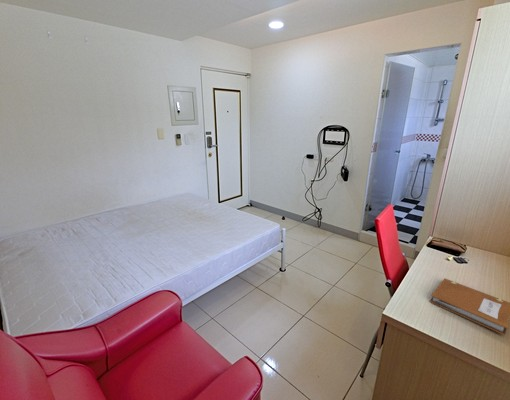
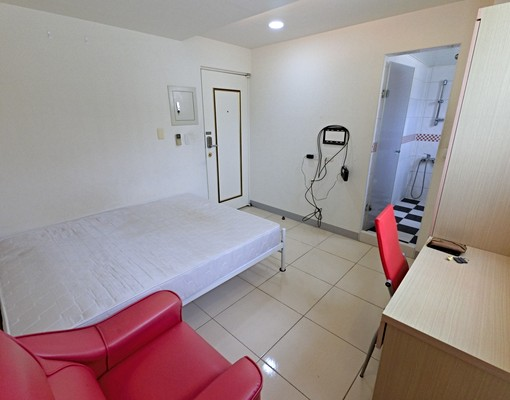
- notebook (472, 303)
